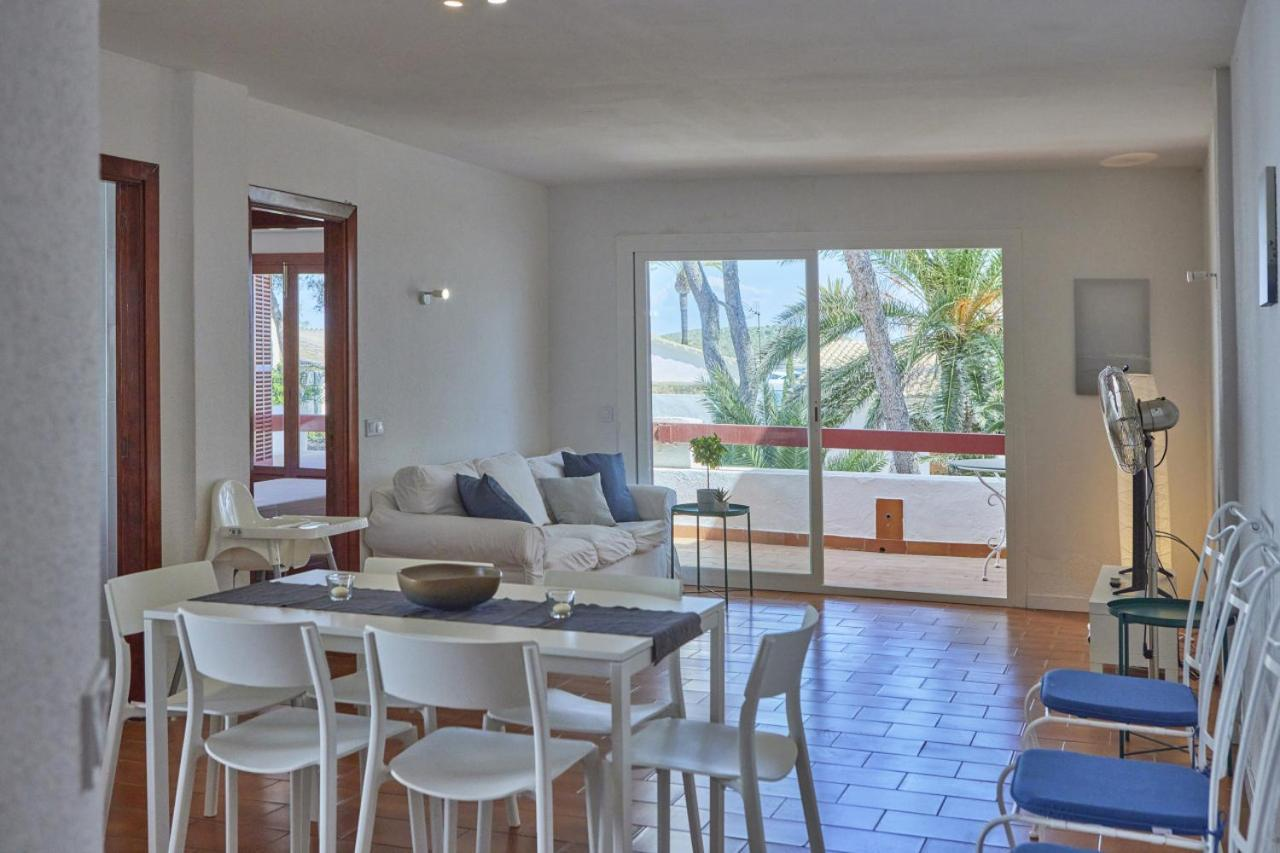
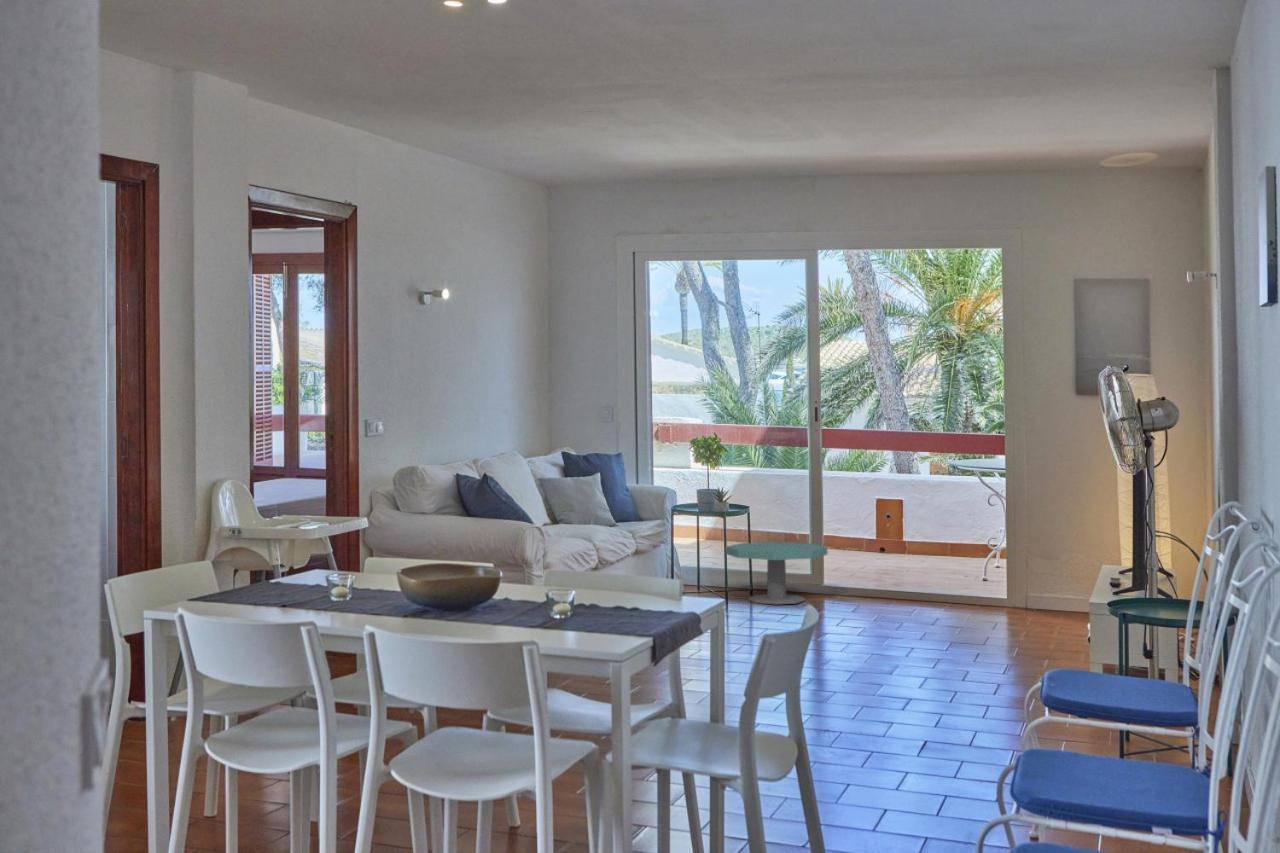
+ side table (776, 573)
